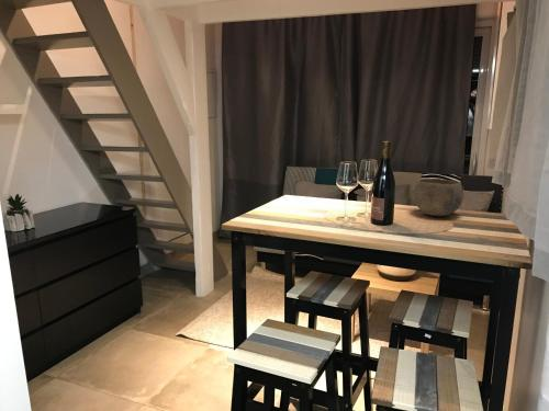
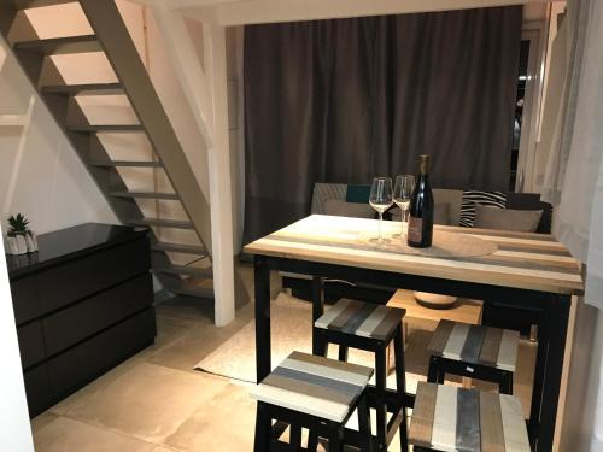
- bowl (437, 197)
